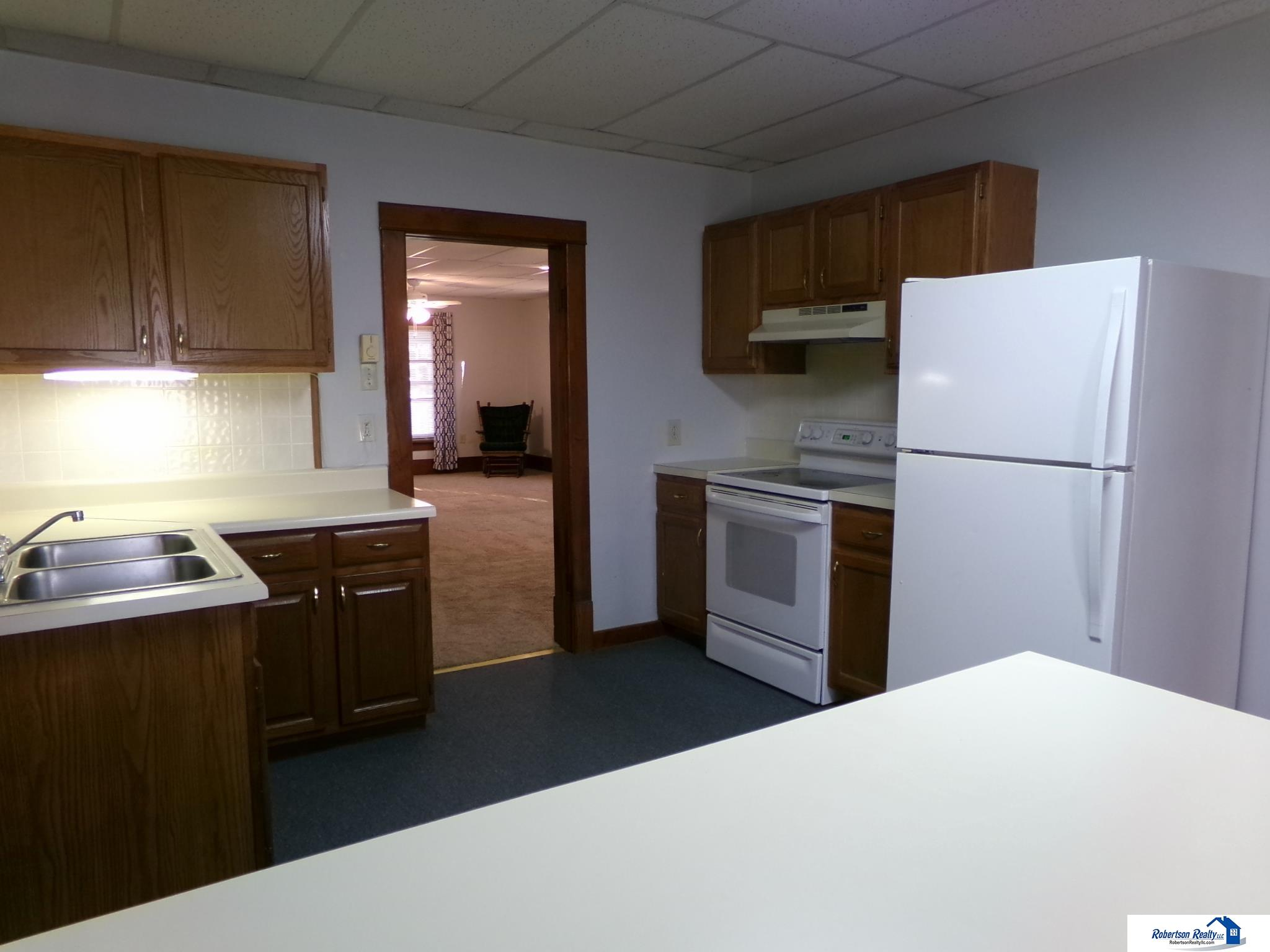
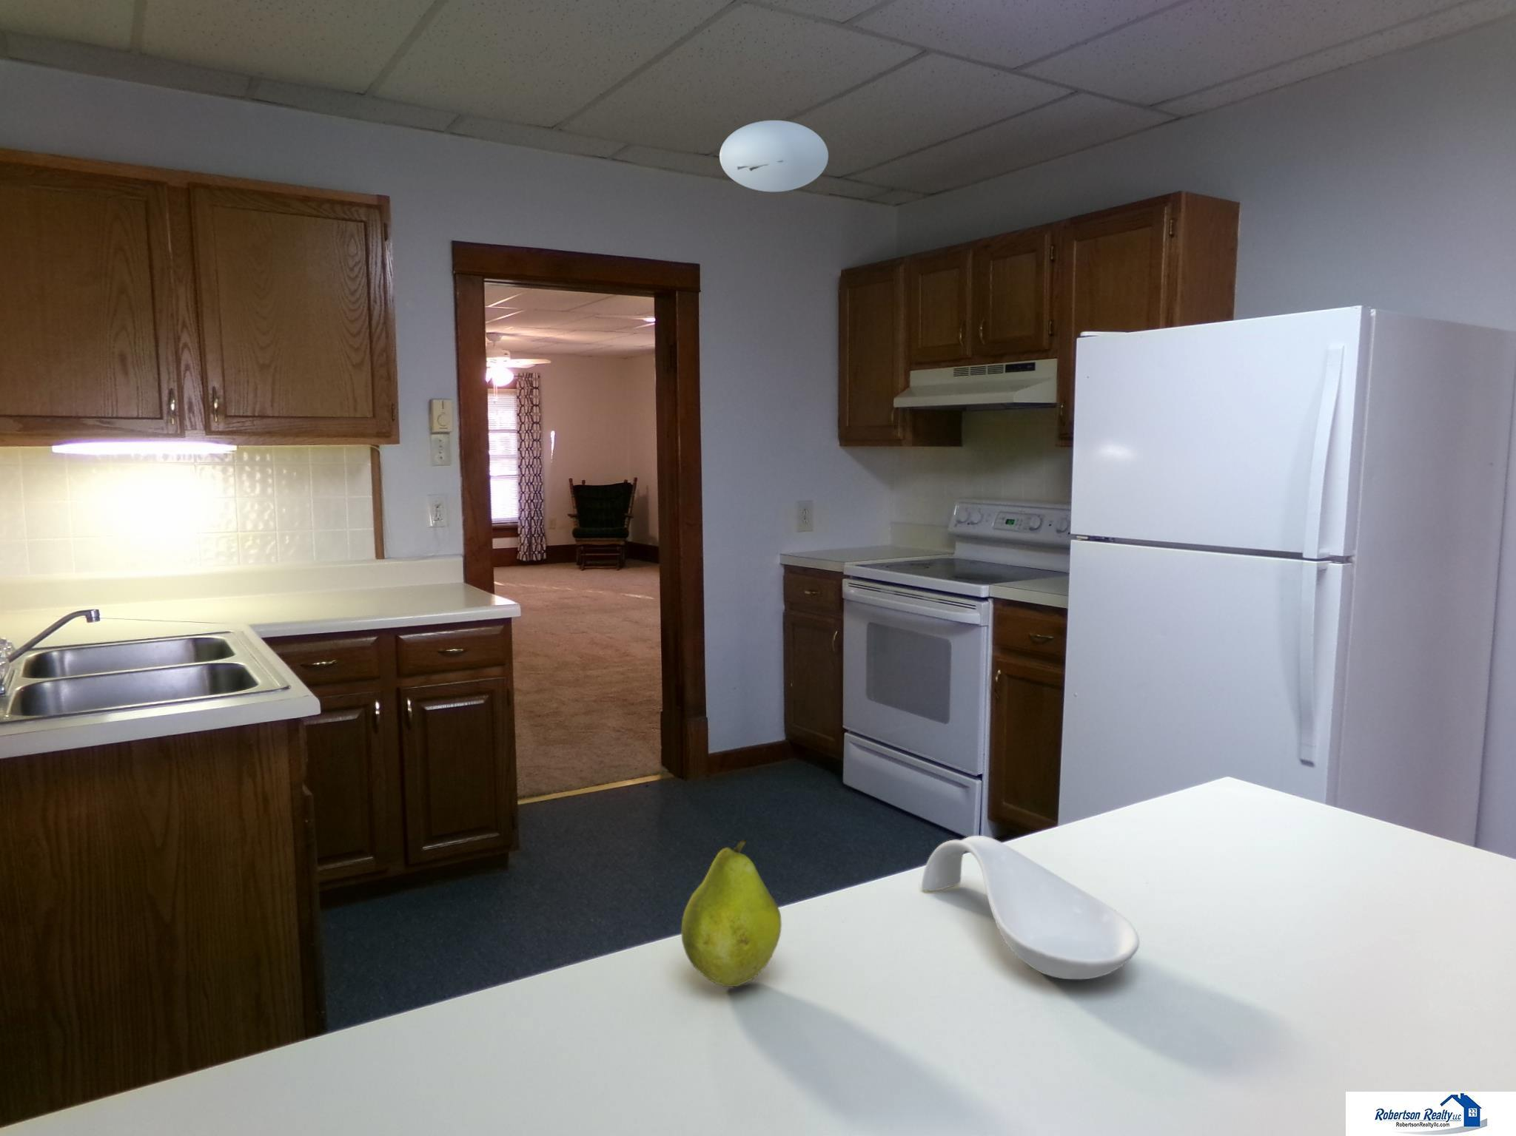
+ ceiling light (774, 156)
+ spoon rest (1017, 899)
+ fruit (732, 914)
